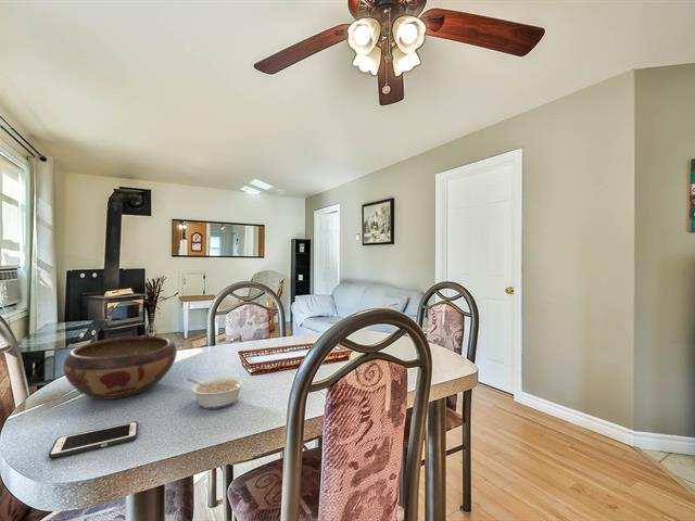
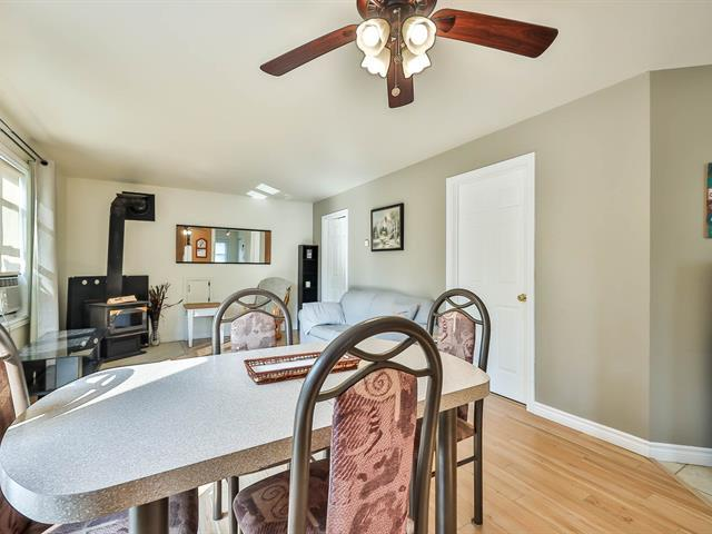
- legume (216, 392)
- cell phone (97, 439)
- decorative bowl (124, 367)
